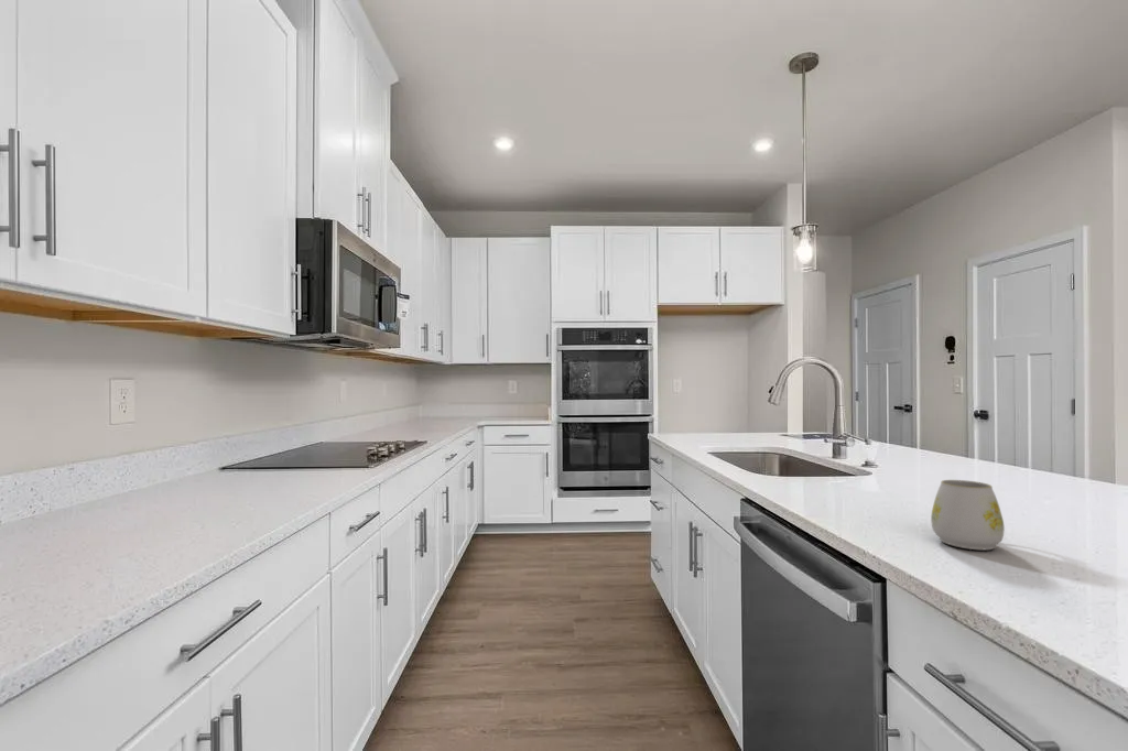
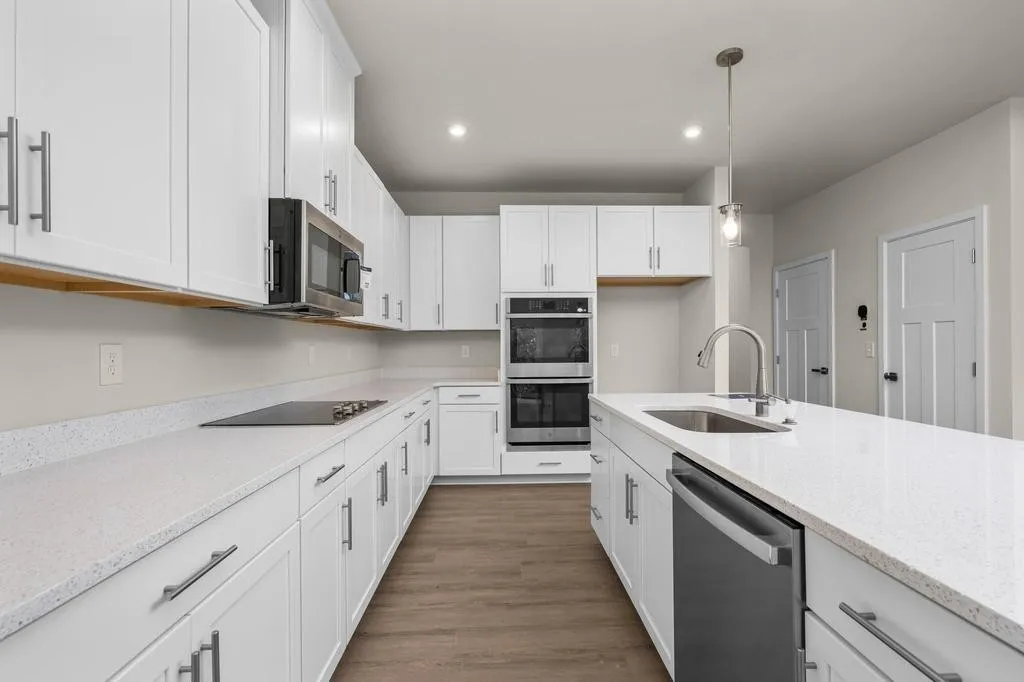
- mug (968, 512)
